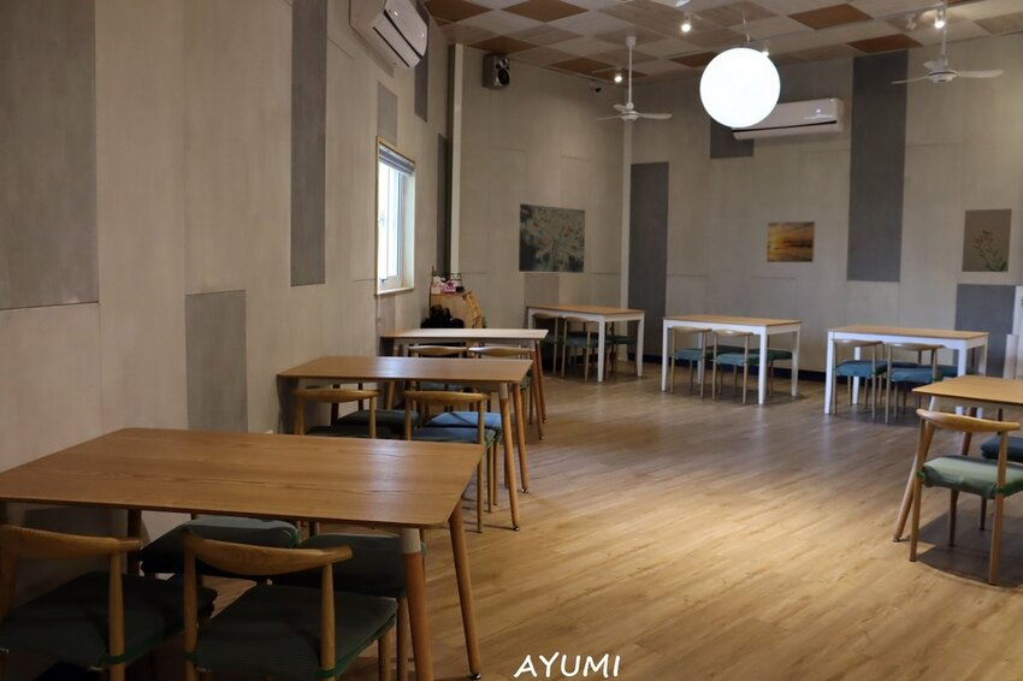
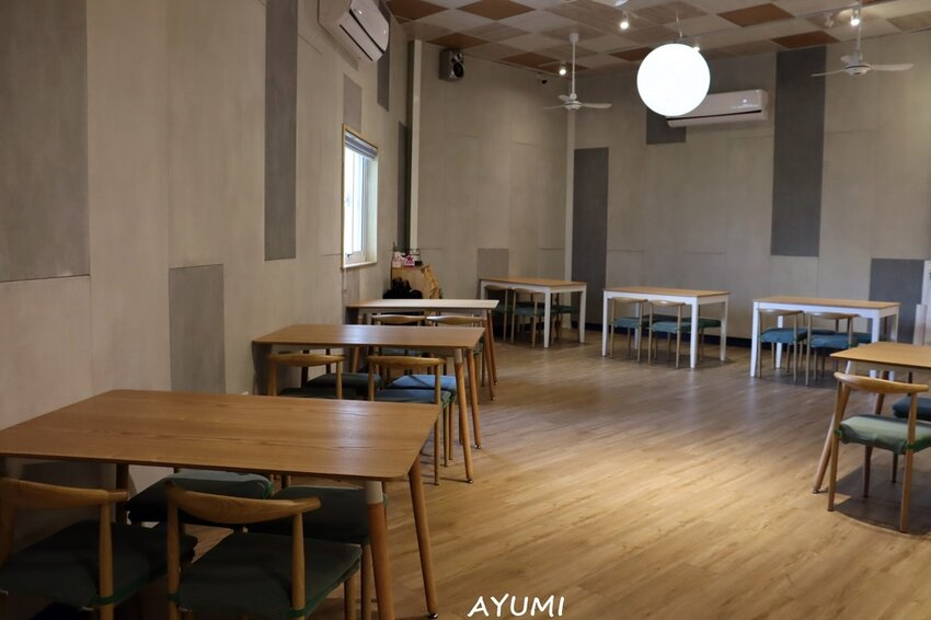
- wall art (986, 241)
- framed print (790, 242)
- wall art (552, 239)
